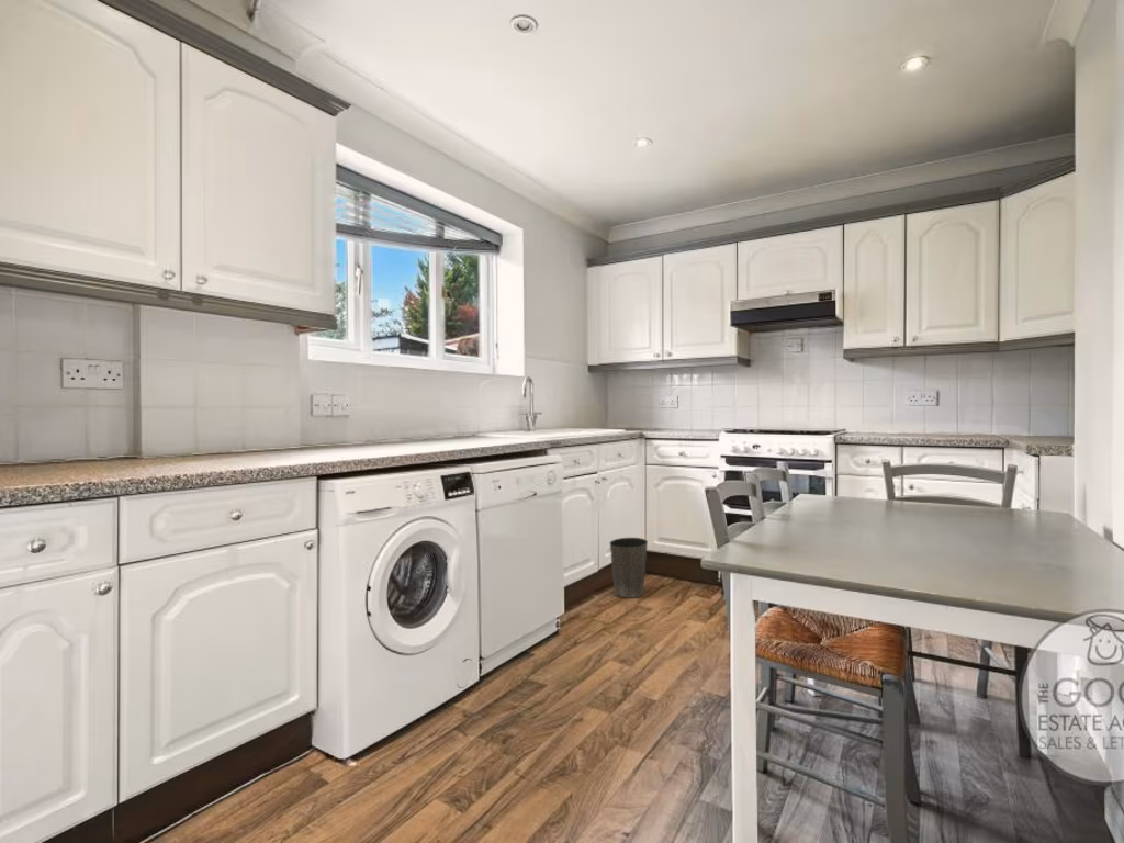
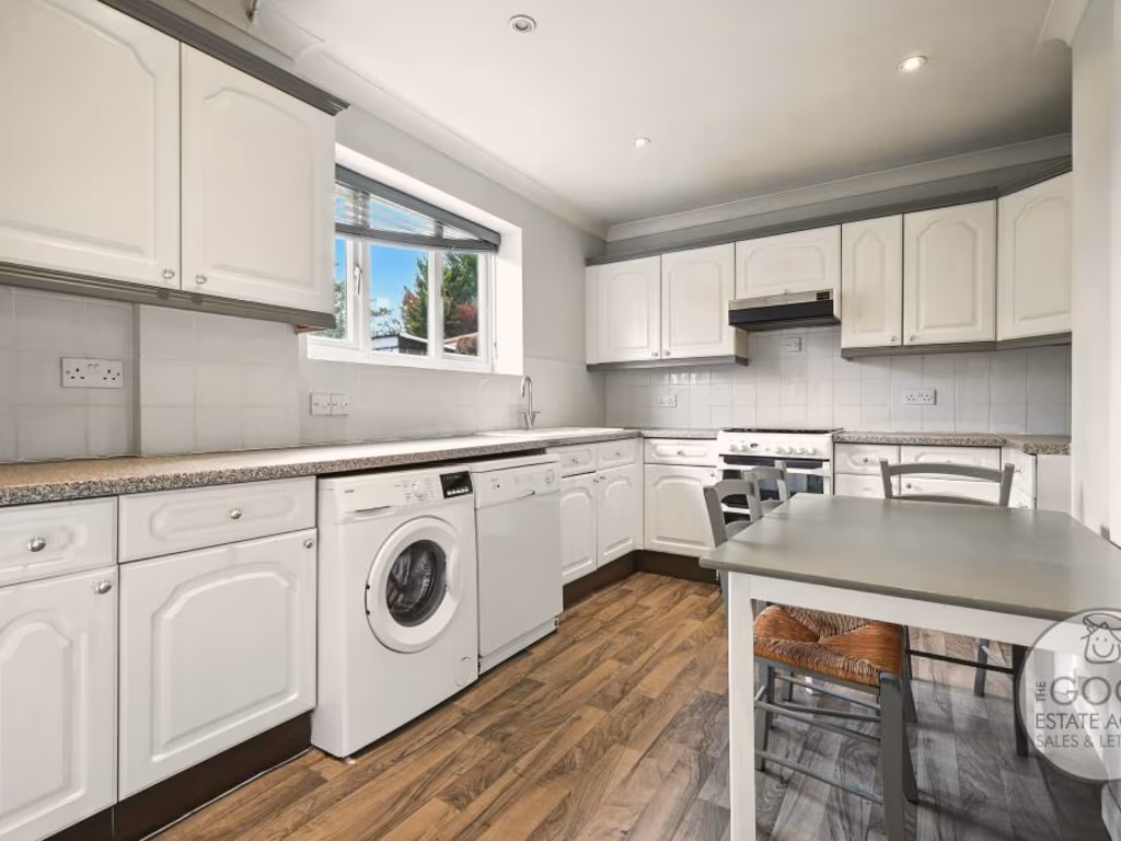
- waste basket (628, 567)
